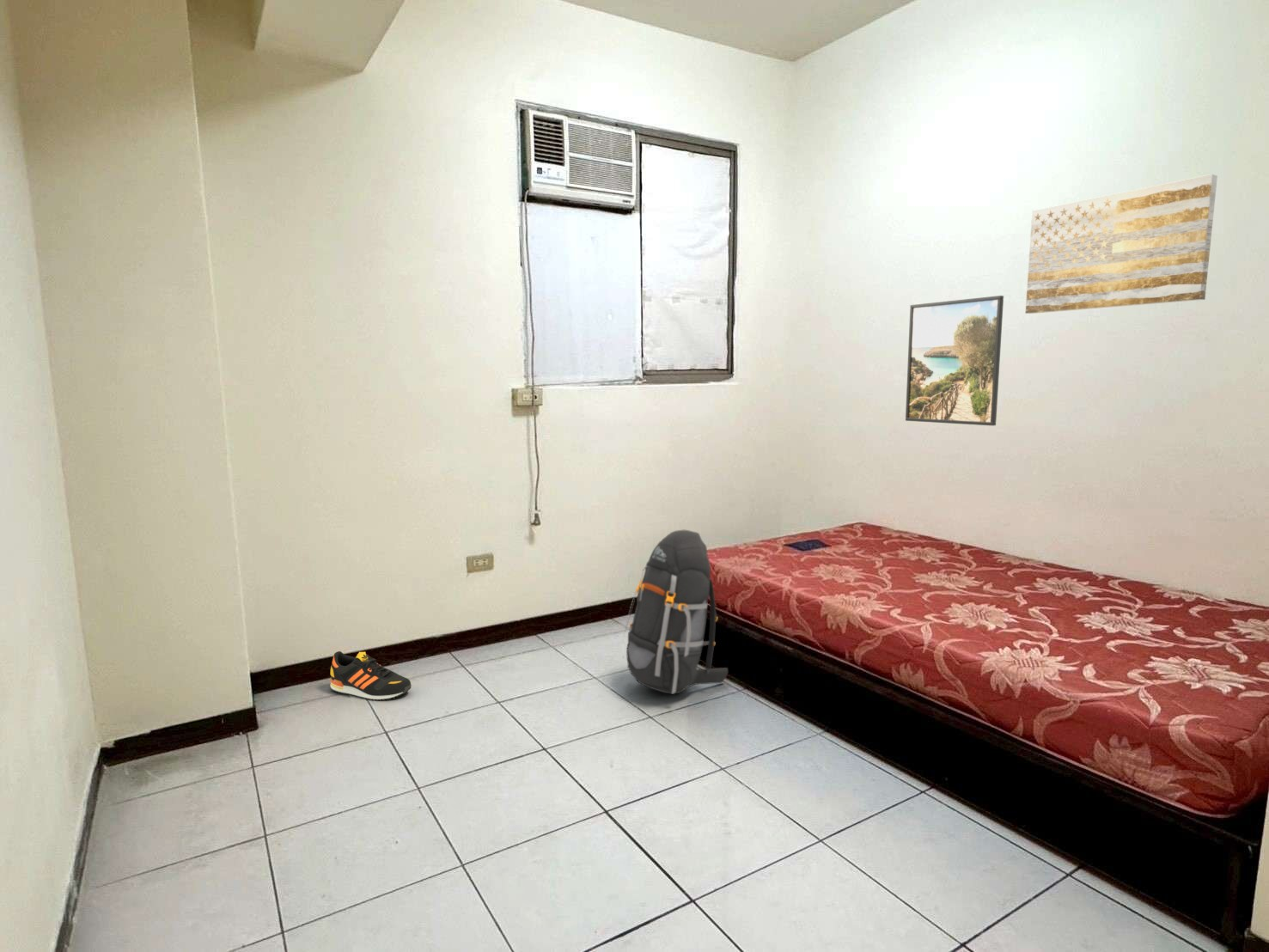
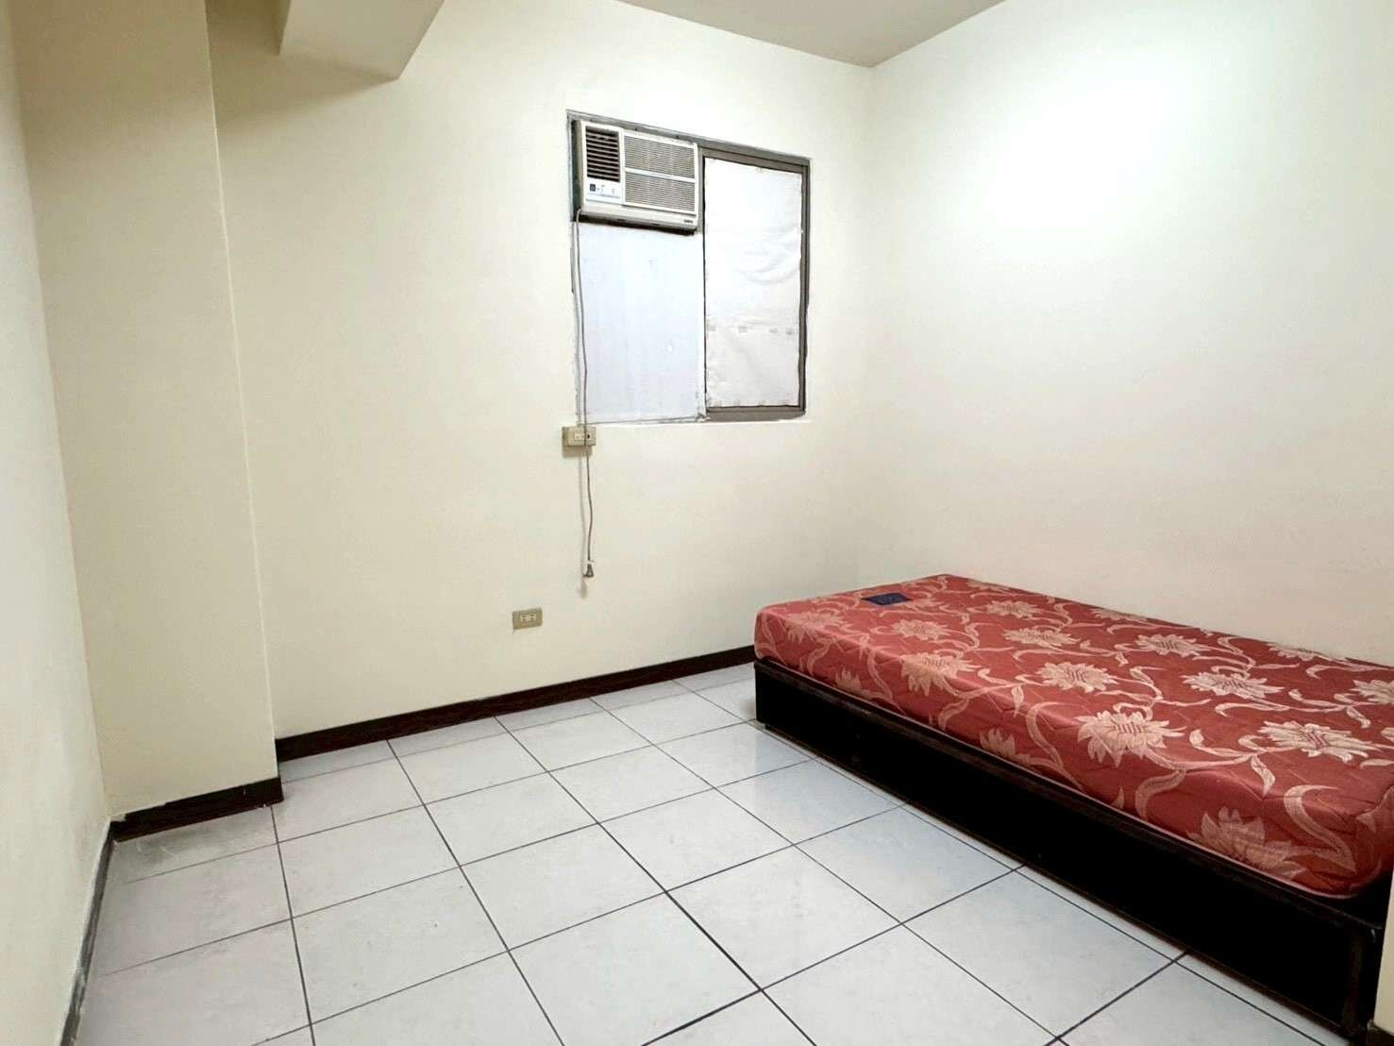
- backpack (674, 610)
- shoe (369, 672)
- wall art (1111, 251)
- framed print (951, 363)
